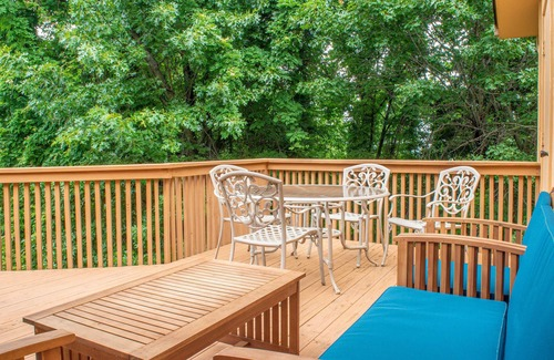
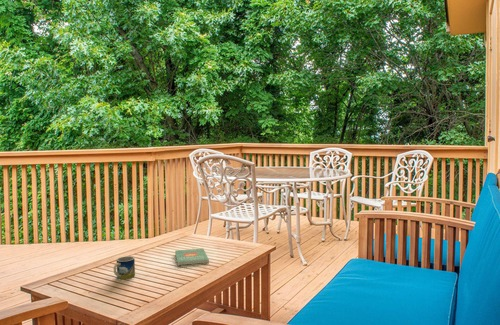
+ book (191, 256)
+ mug (123, 268)
